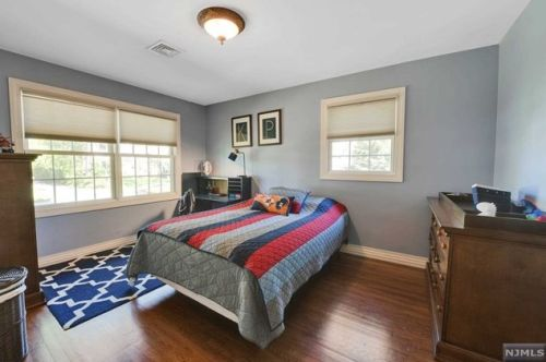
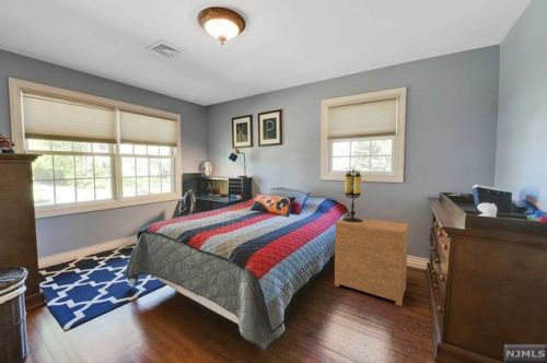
+ table lamp (352, 195)
+ nightstand (371, 254)
